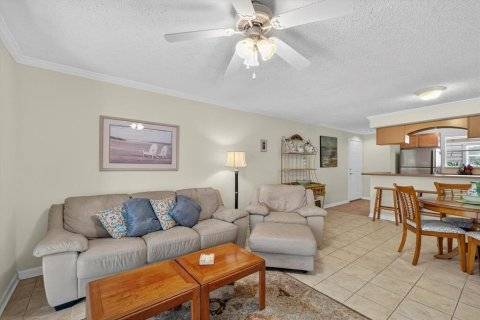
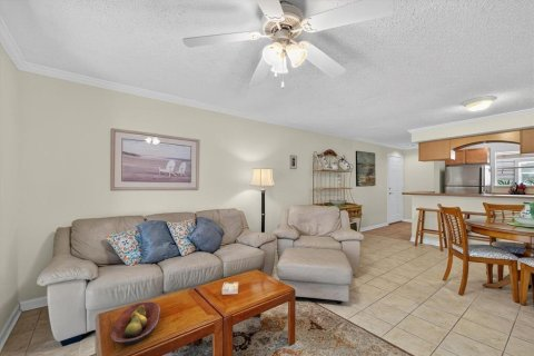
+ fruit bowl (137, 319)
